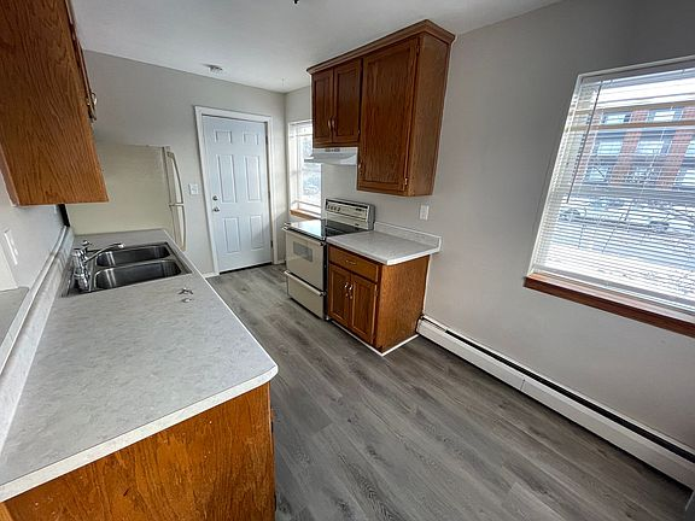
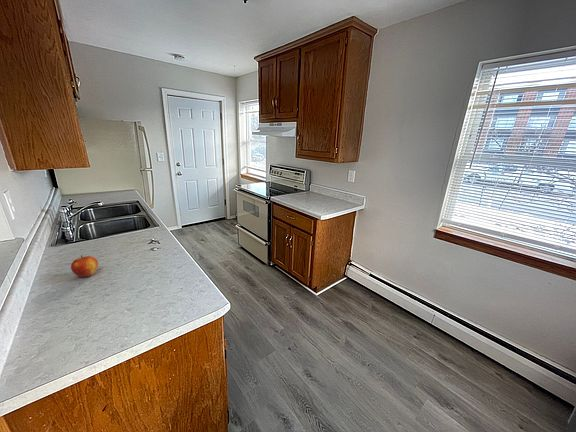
+ apple (85, 264)
